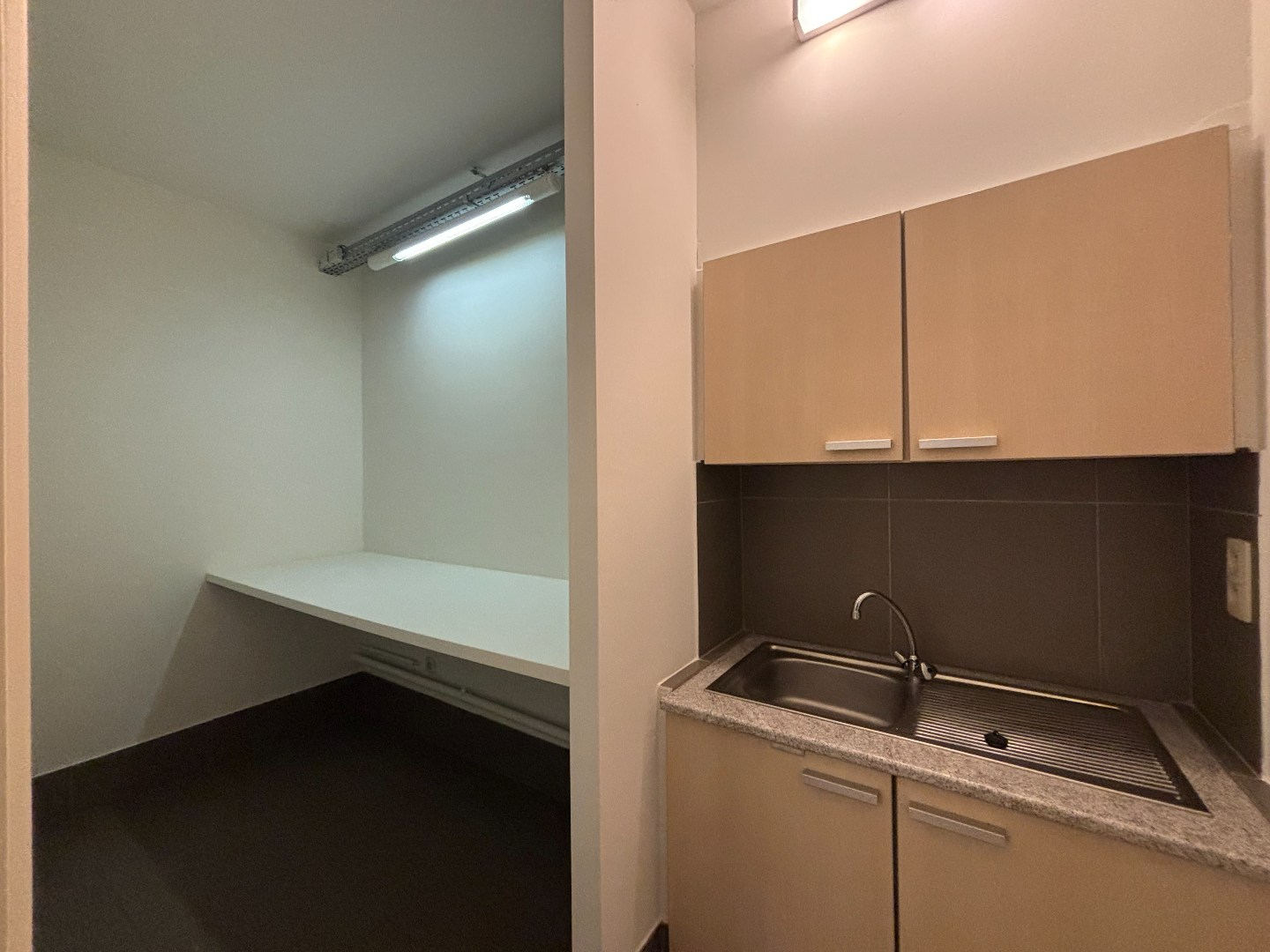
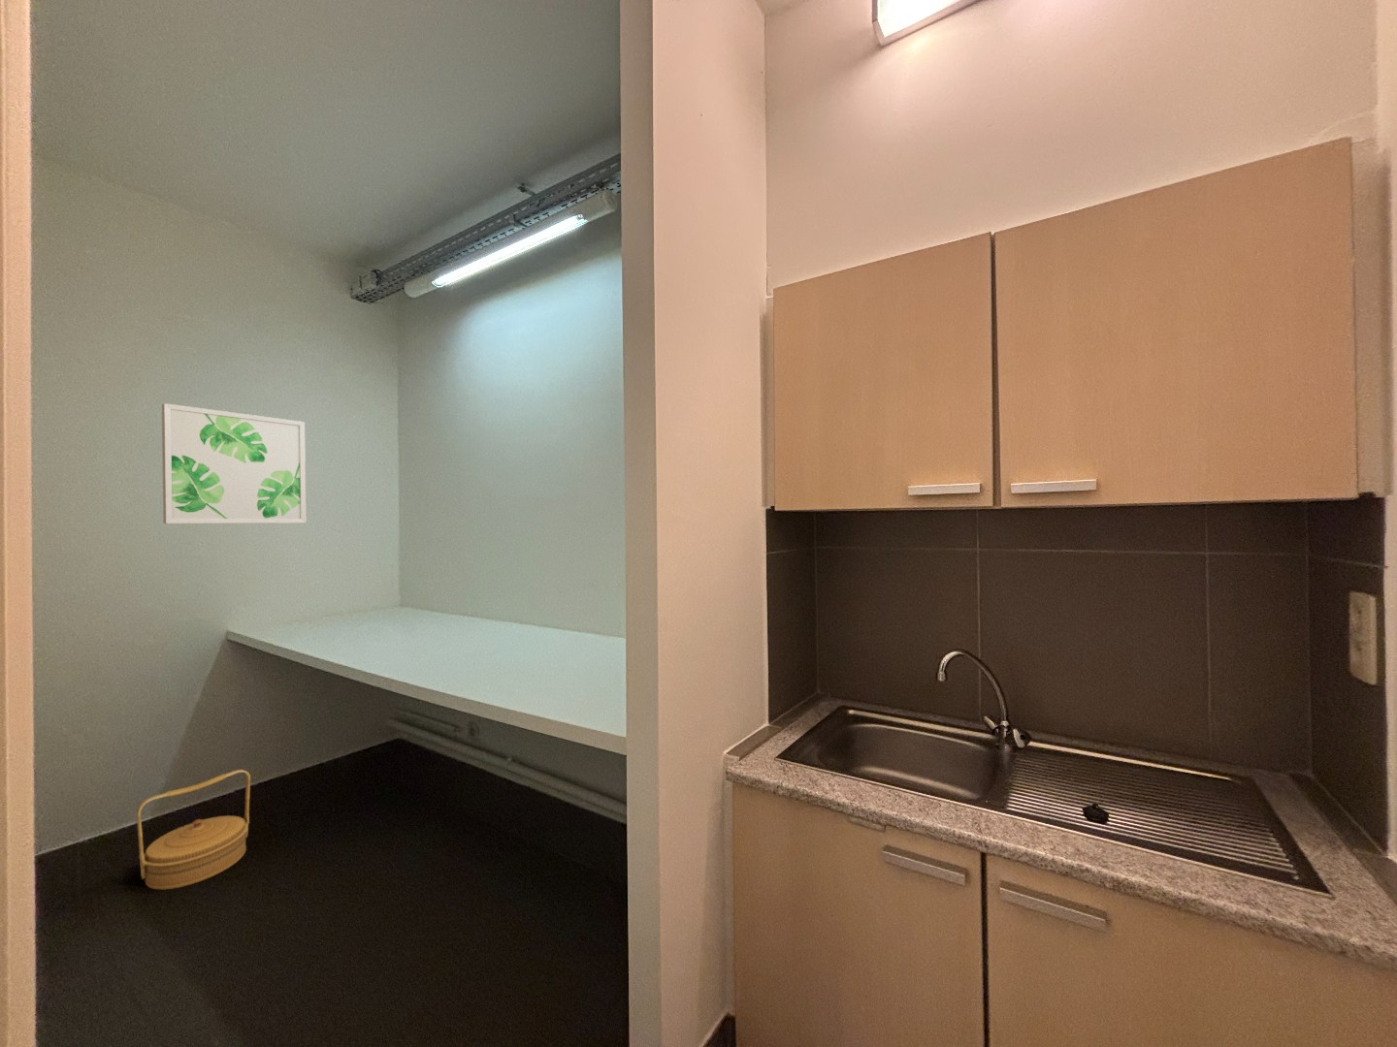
+ wall art (240, 469)
+ basket (197, 824)
